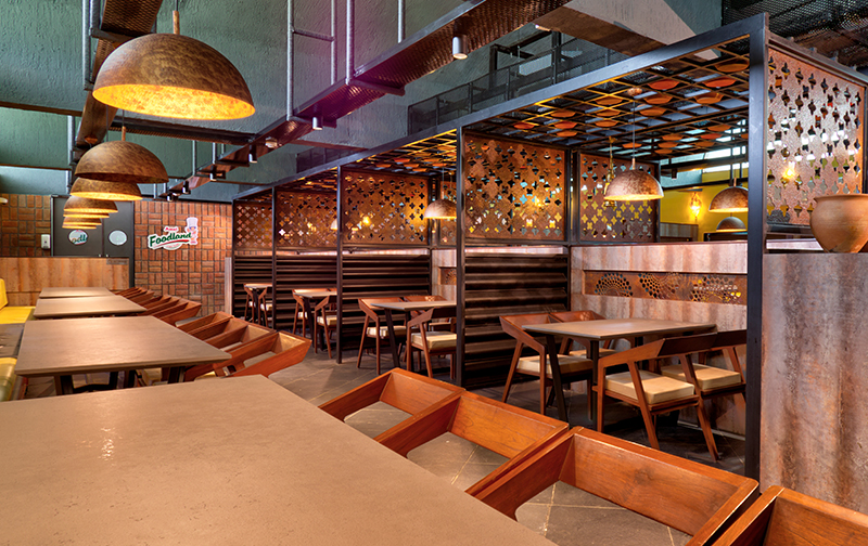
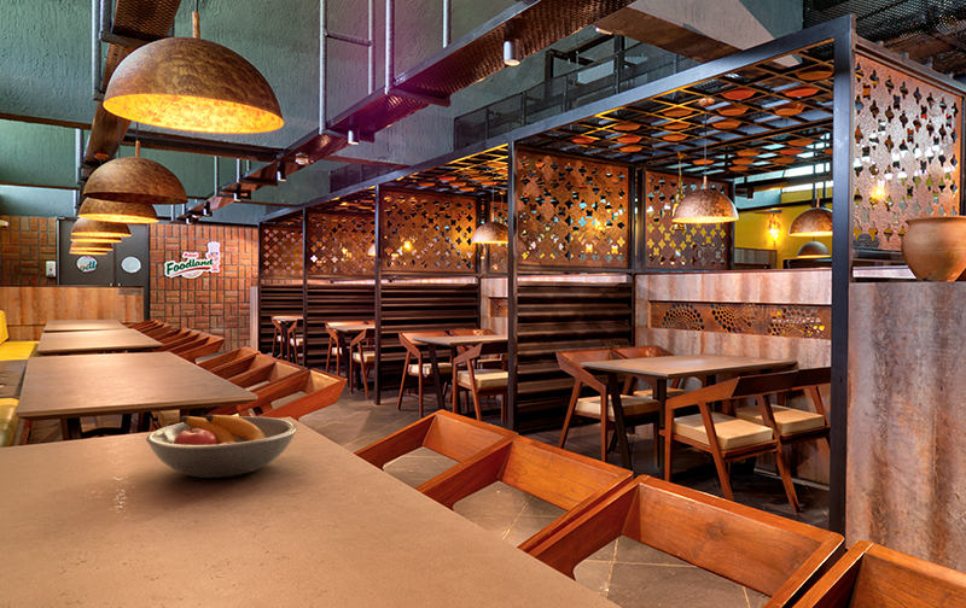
+ fruit bowl (225, 444)
